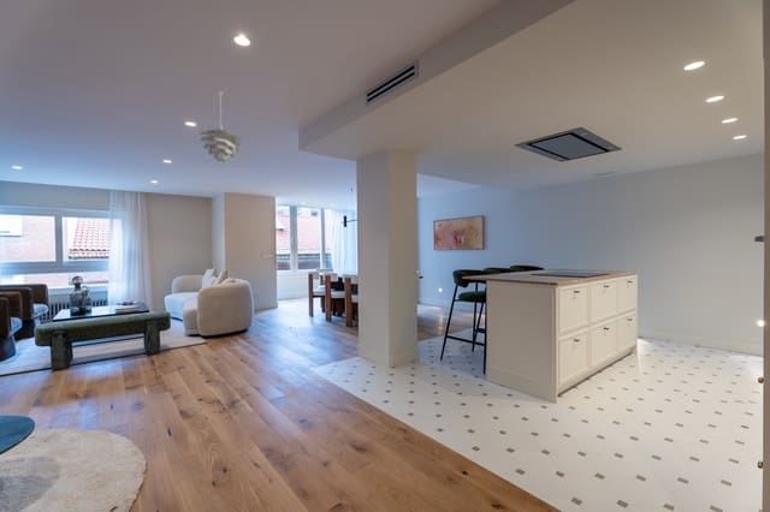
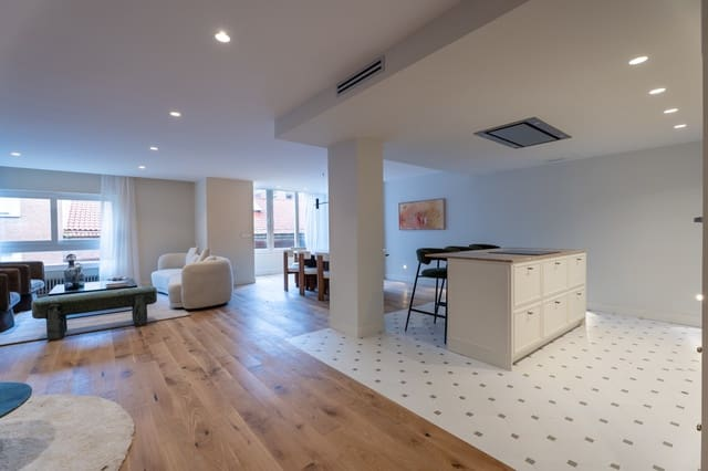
- pendant light (220, 126)
